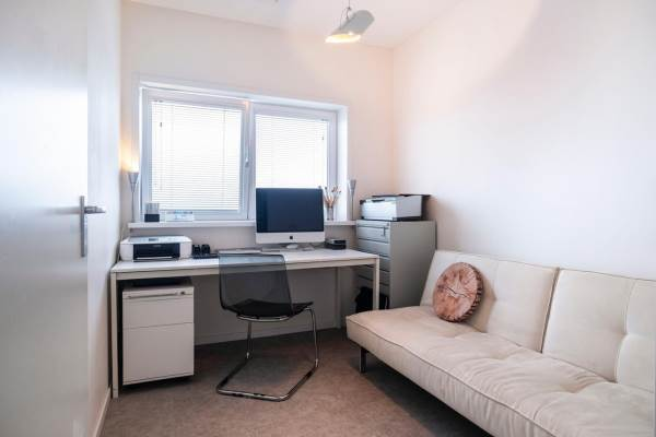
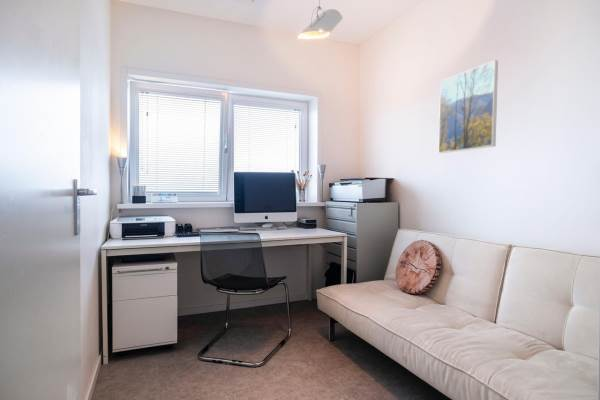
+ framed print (465, 110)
